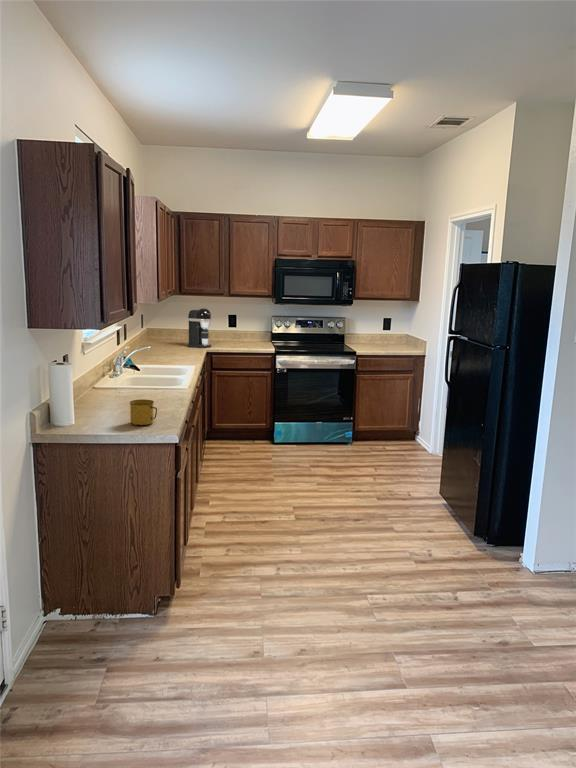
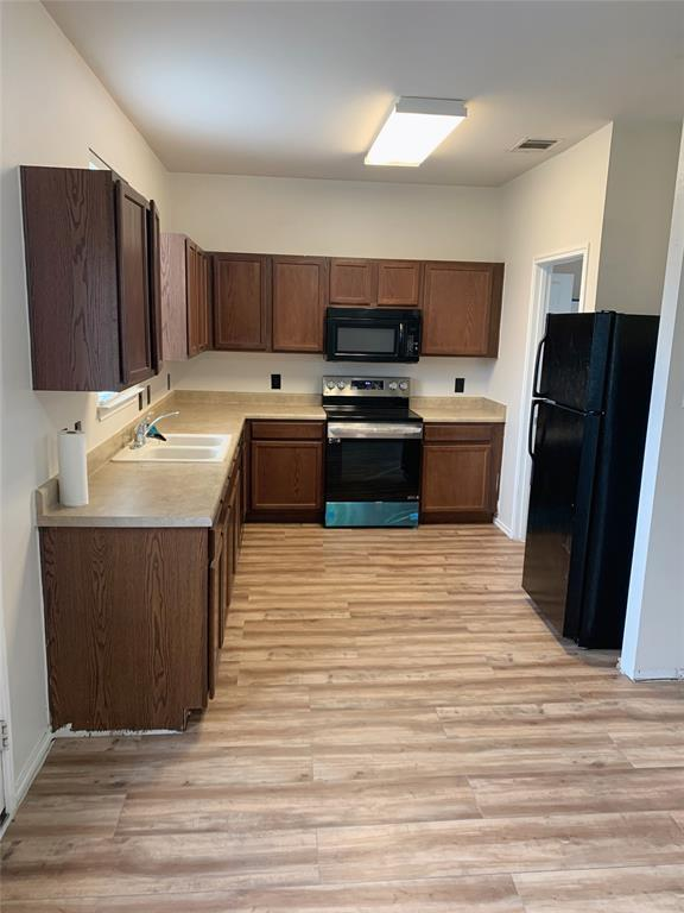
- coffee maker (199, 327)
- mug (144, 412)
